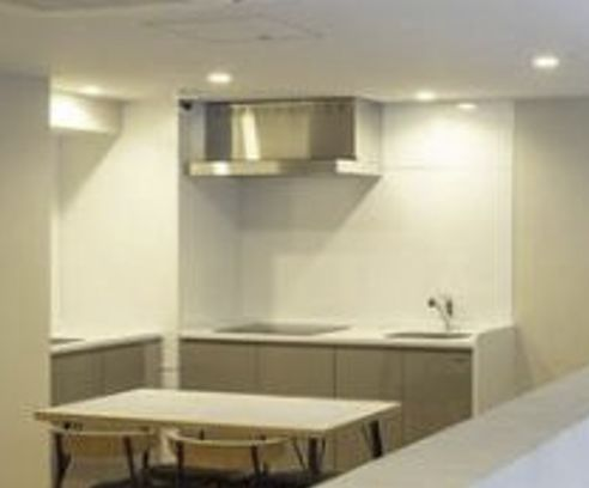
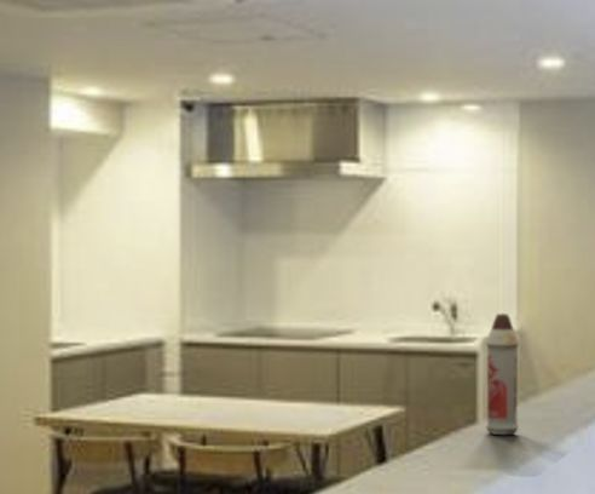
+ spray bottle (502, 373)
